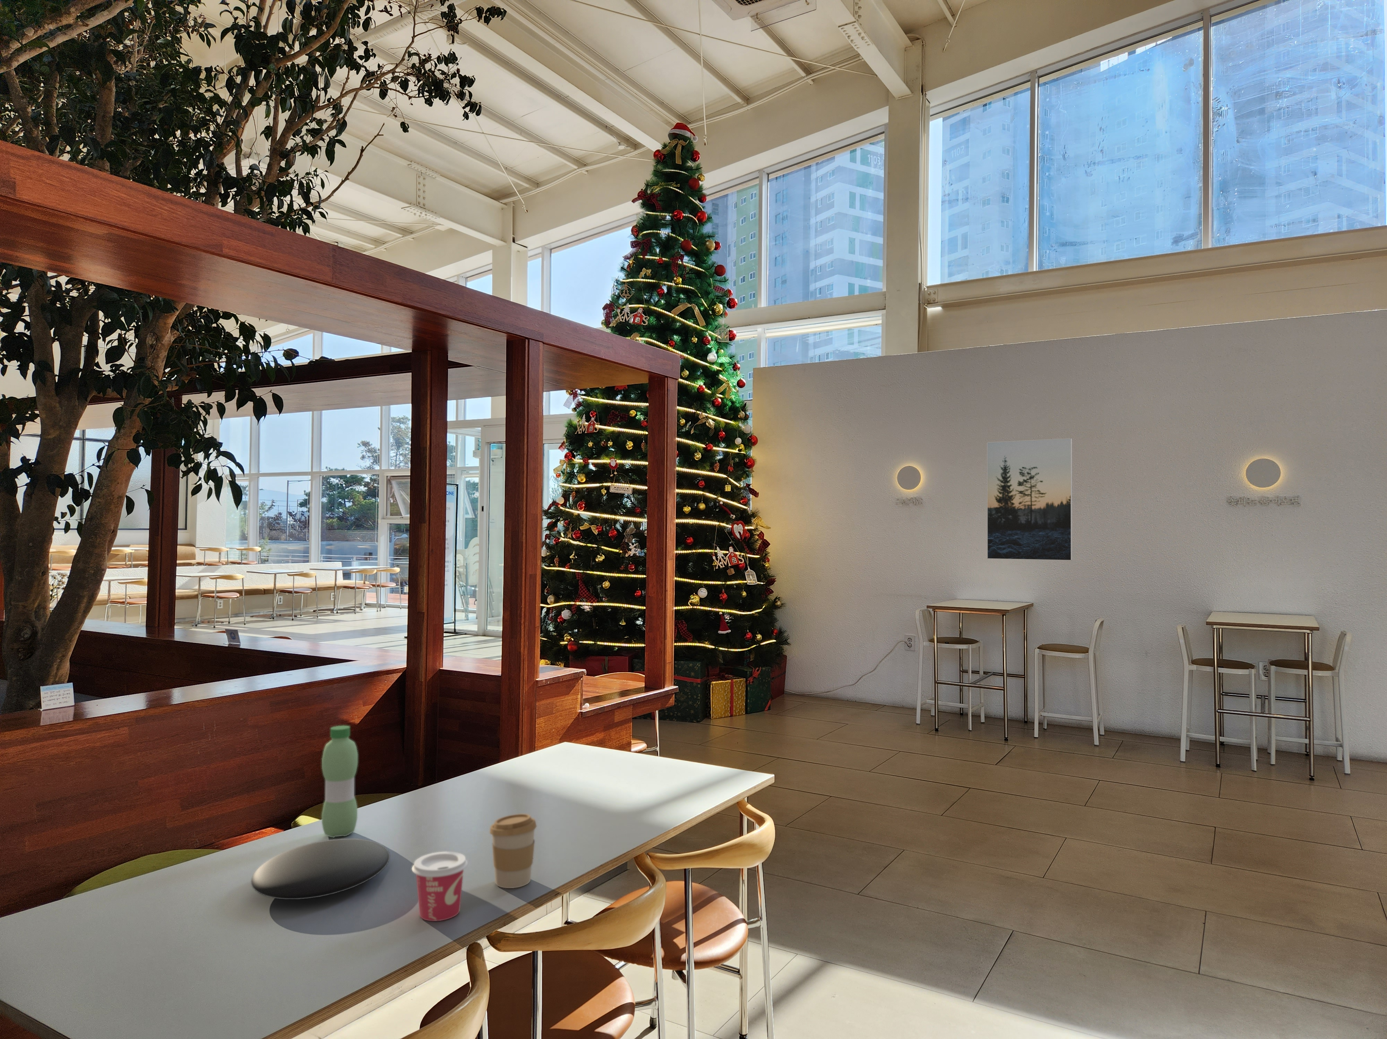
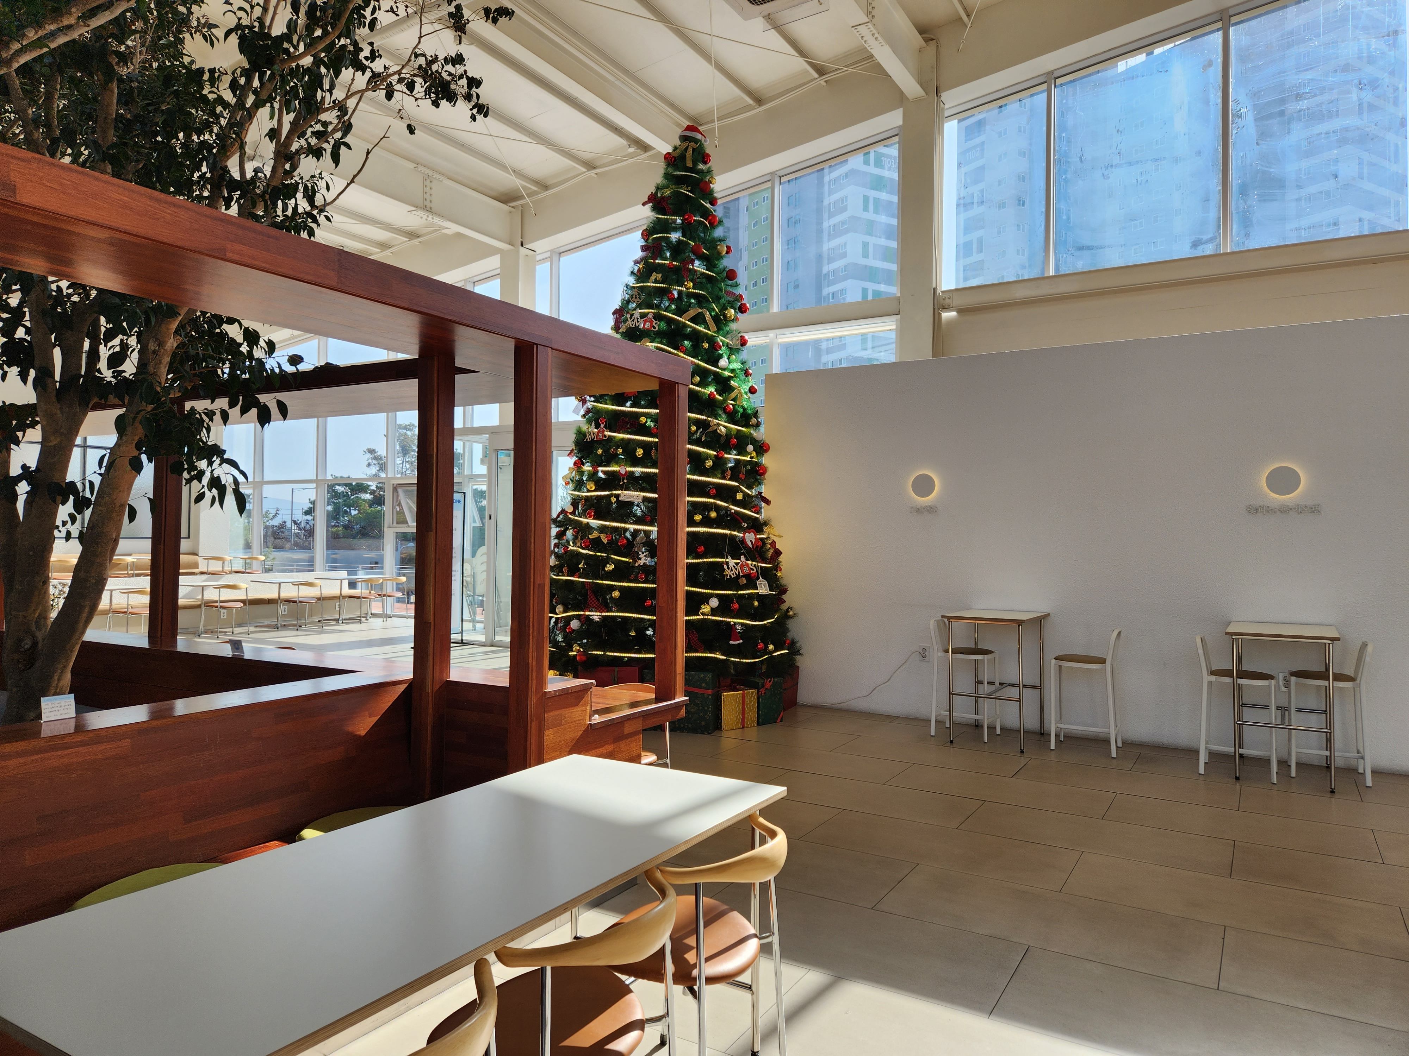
- cup (440, 886)
- plate (323, 867)
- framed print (1029, 500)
- water bottle (340, 780)
- coffee cup (513, 849)
